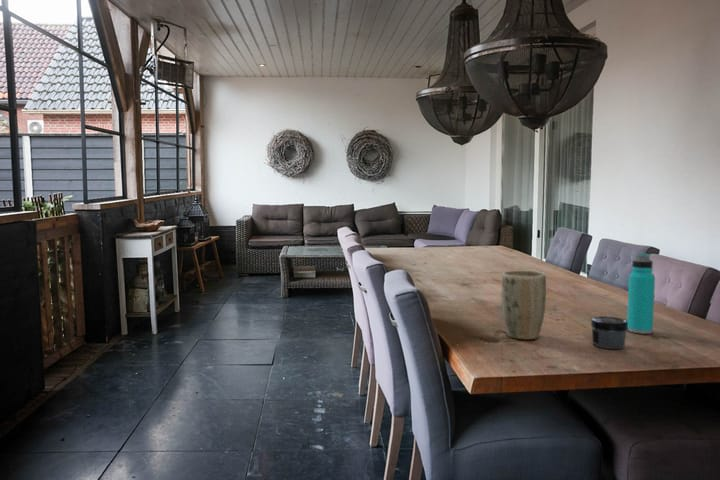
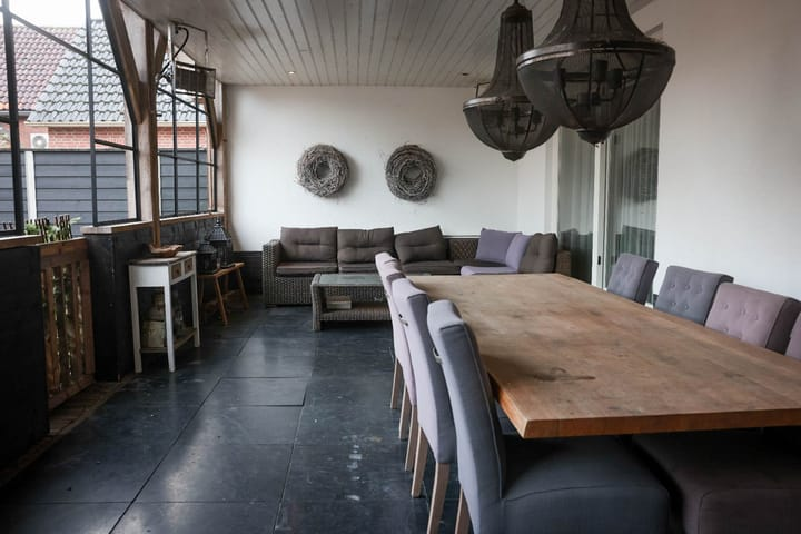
- plant pot (523, 304)
- water bottle (641, 292)
- jar (609, 332)
